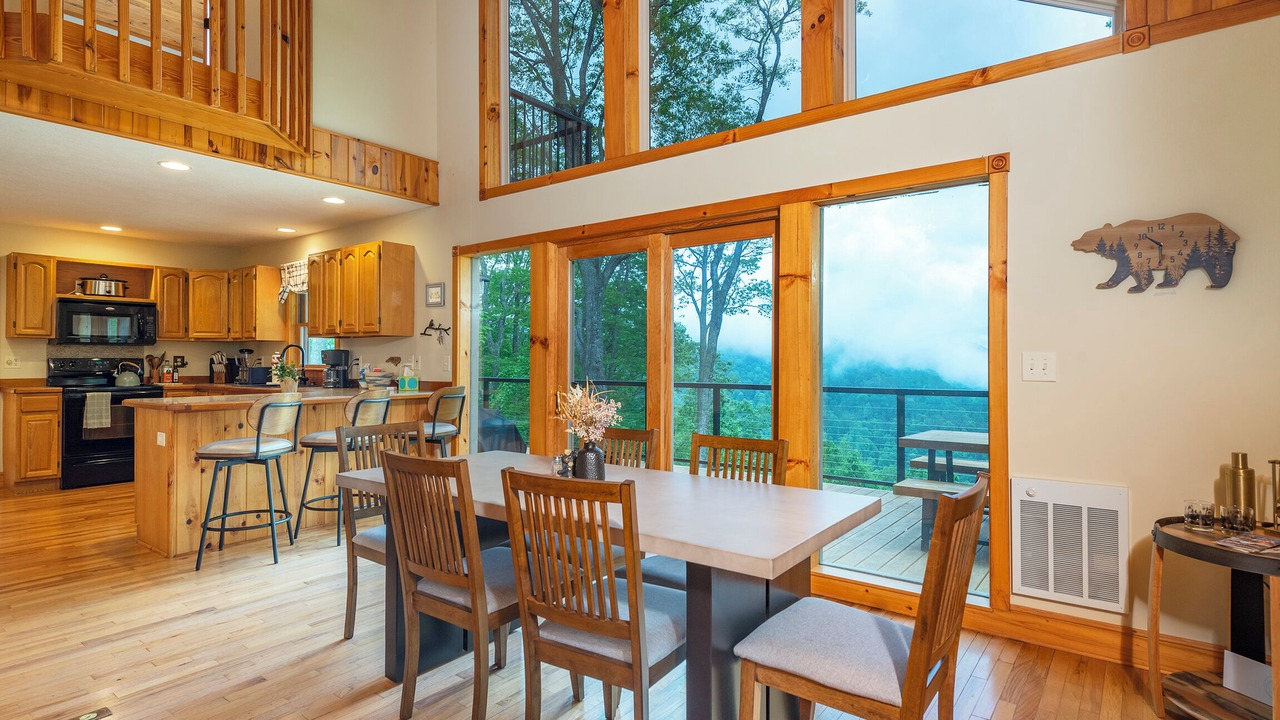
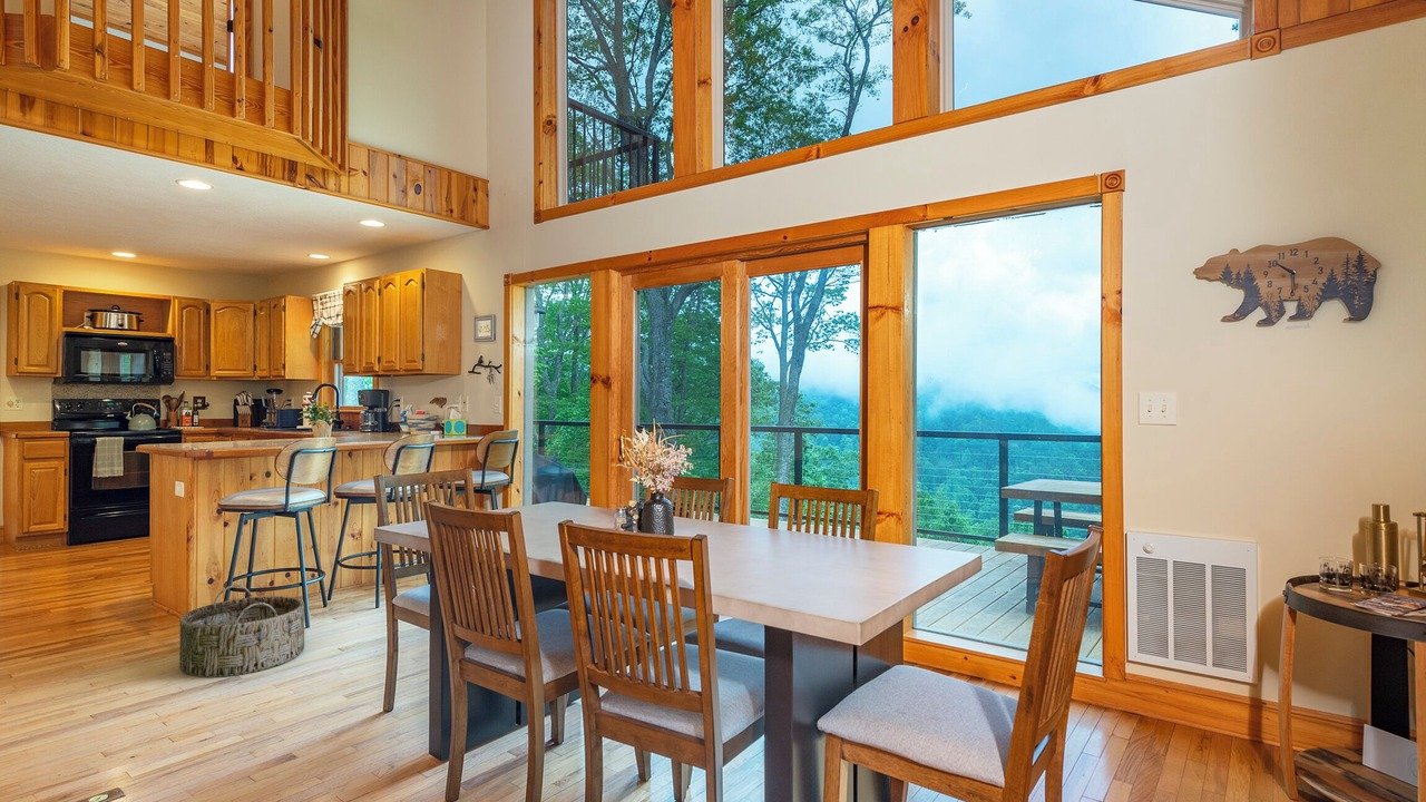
+ basket (244, 625)
